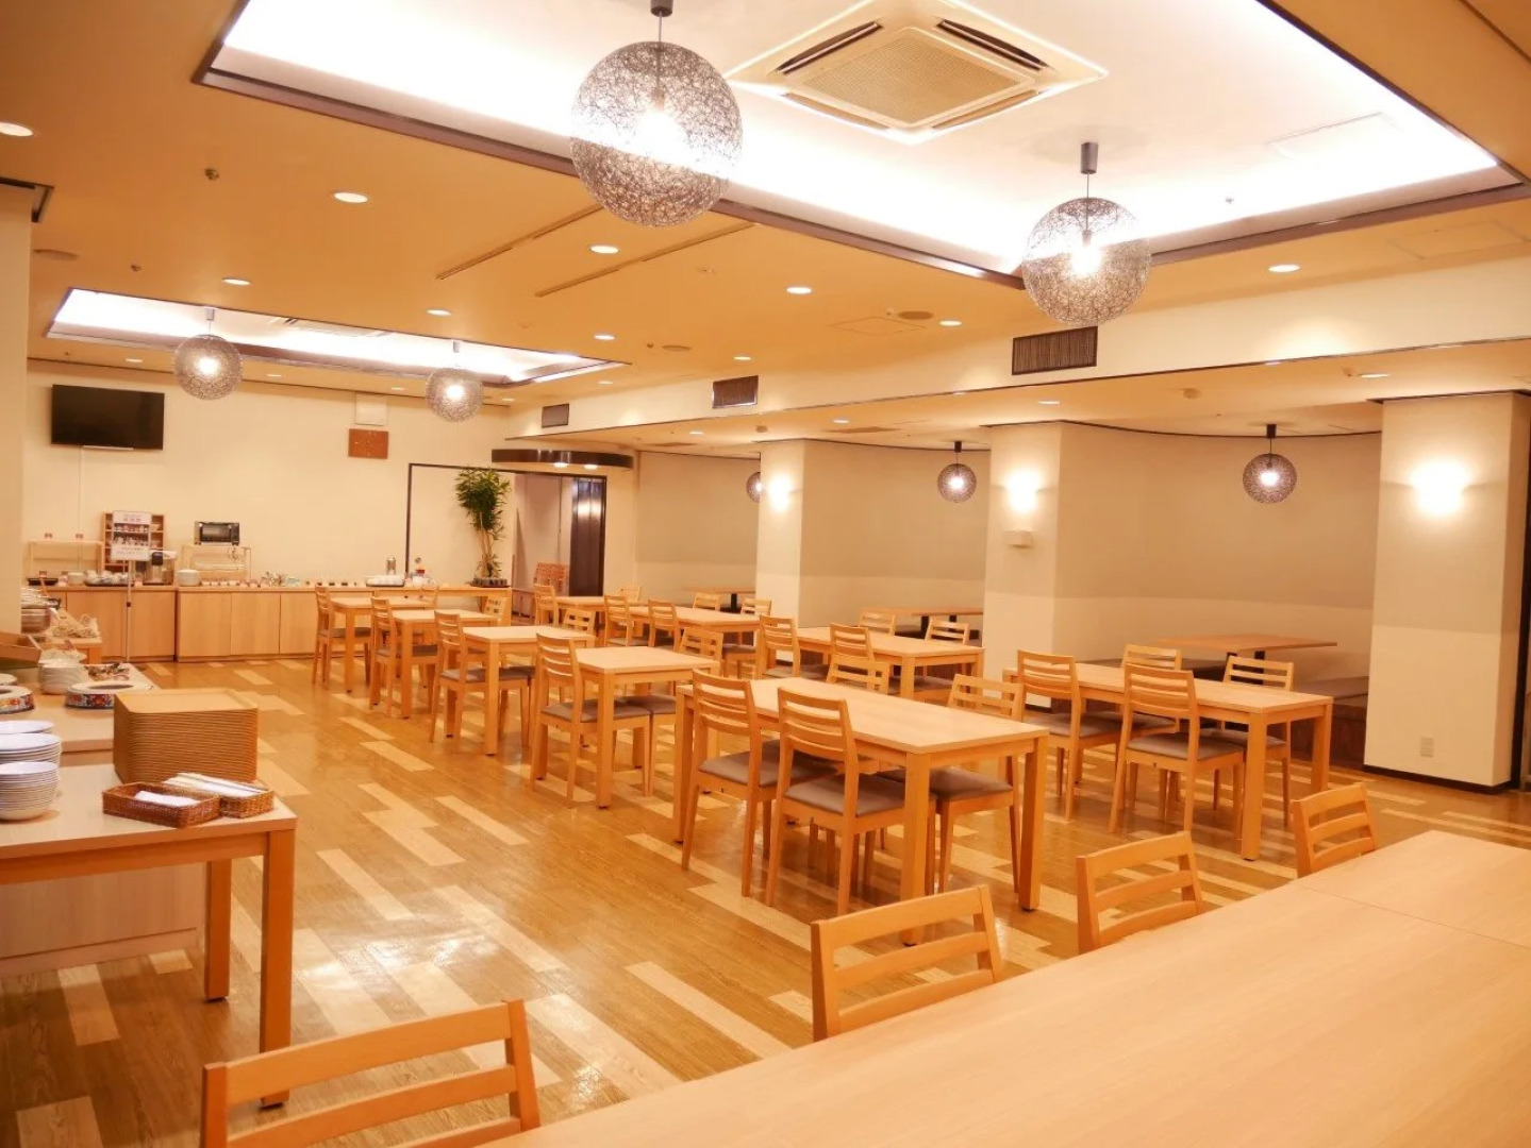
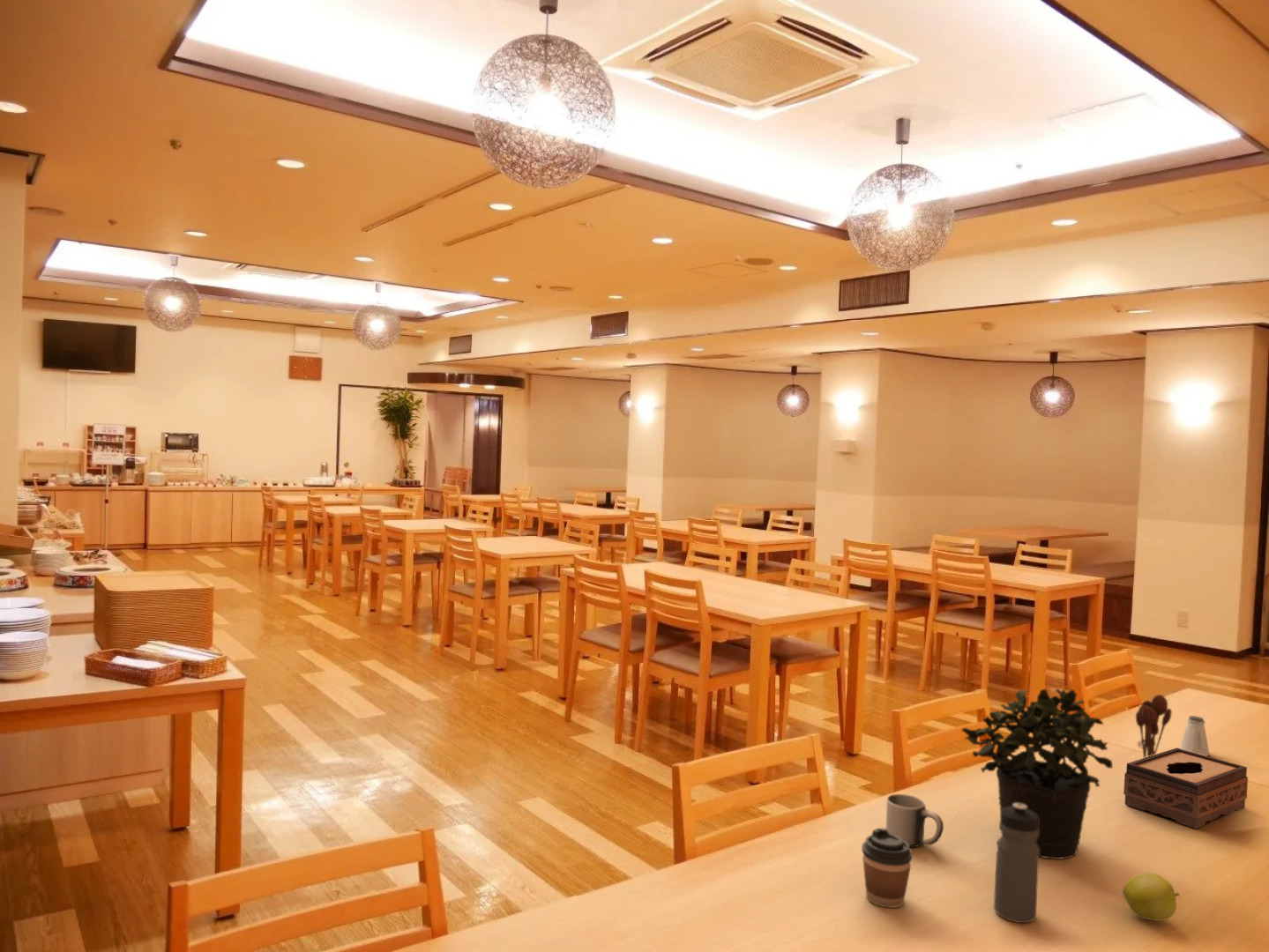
+ potted plant (1049, 766)
+ water bottle (1017, 859)
+ utensil holder (1152, 733)
+ tissue box (1185, 785)
+ coffee cup (886, 866)
+ apple (1150, 896)
+ mug (914, 823)
+ saltshaker (1195, 734)
